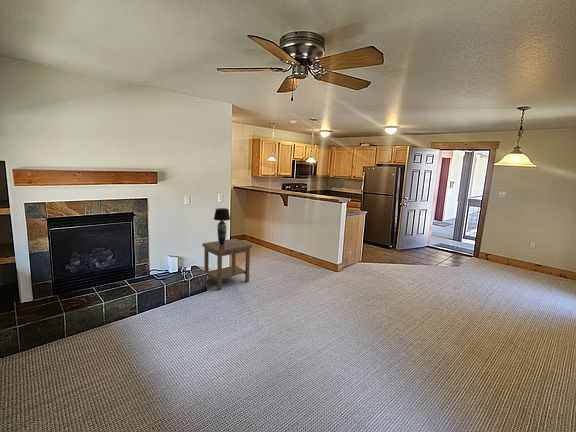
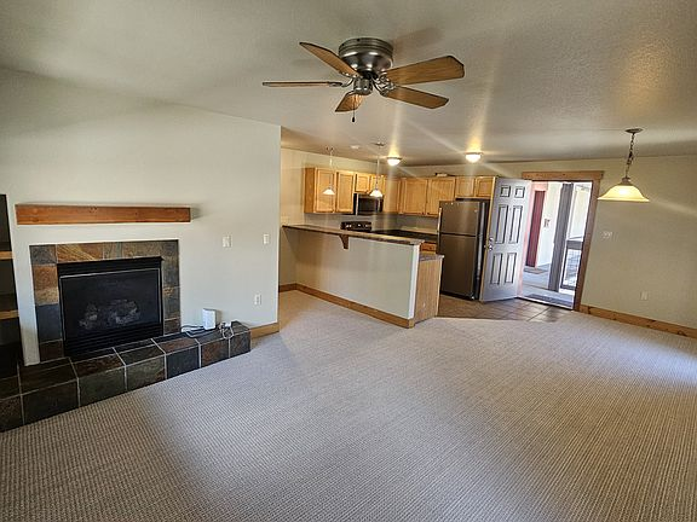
- table lamp (222, 226)
- side table (228, 267)
